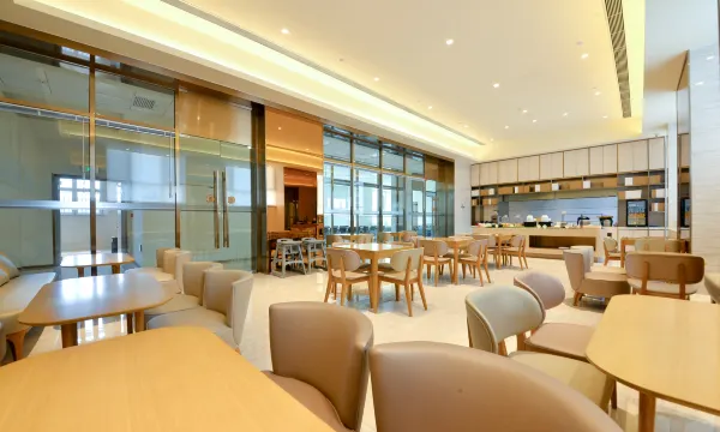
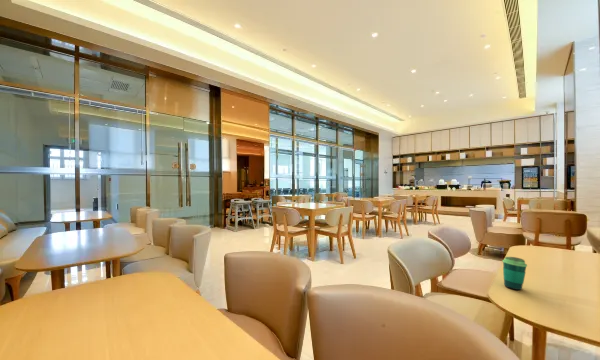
+ cup (514, 272)
